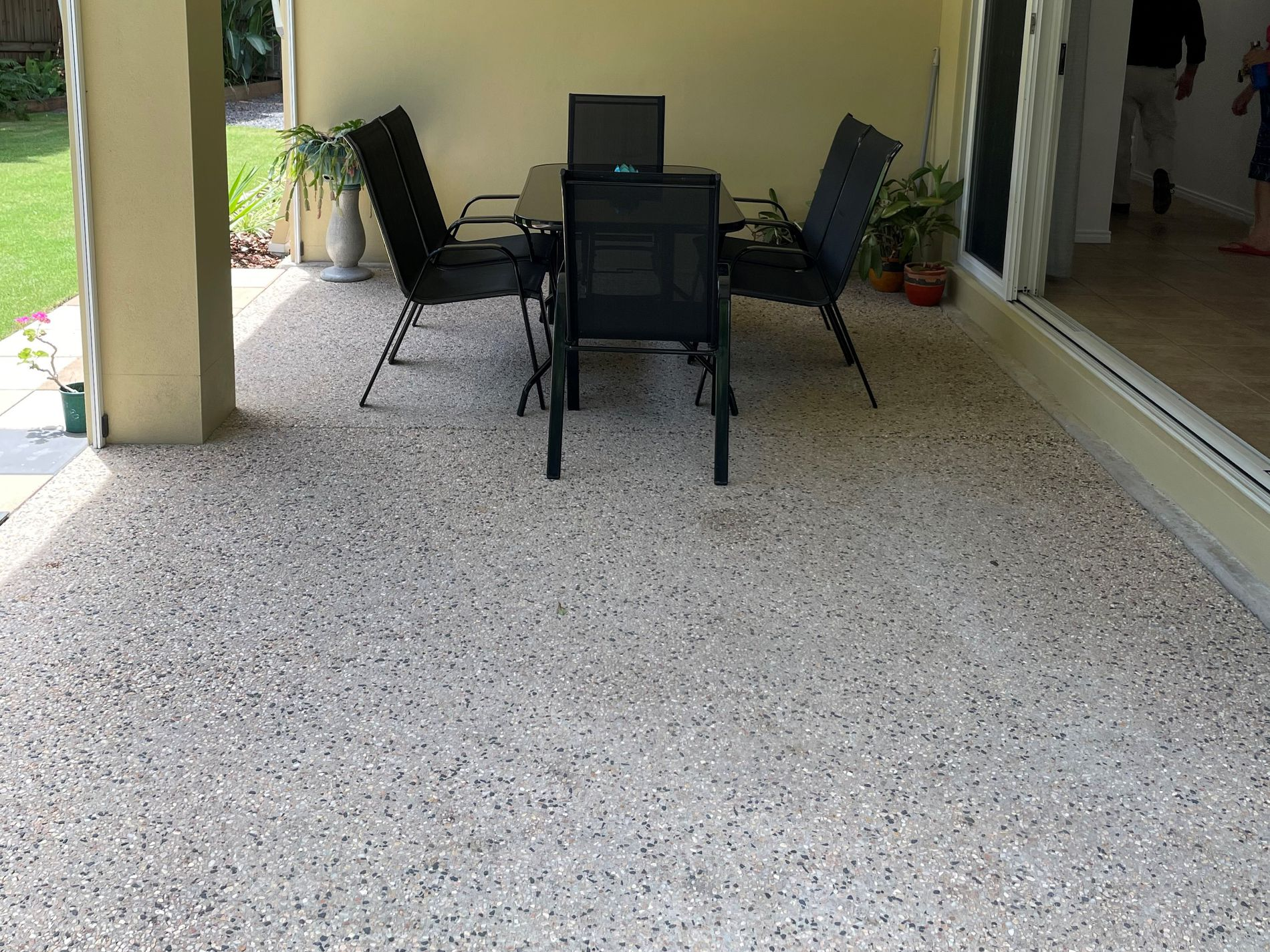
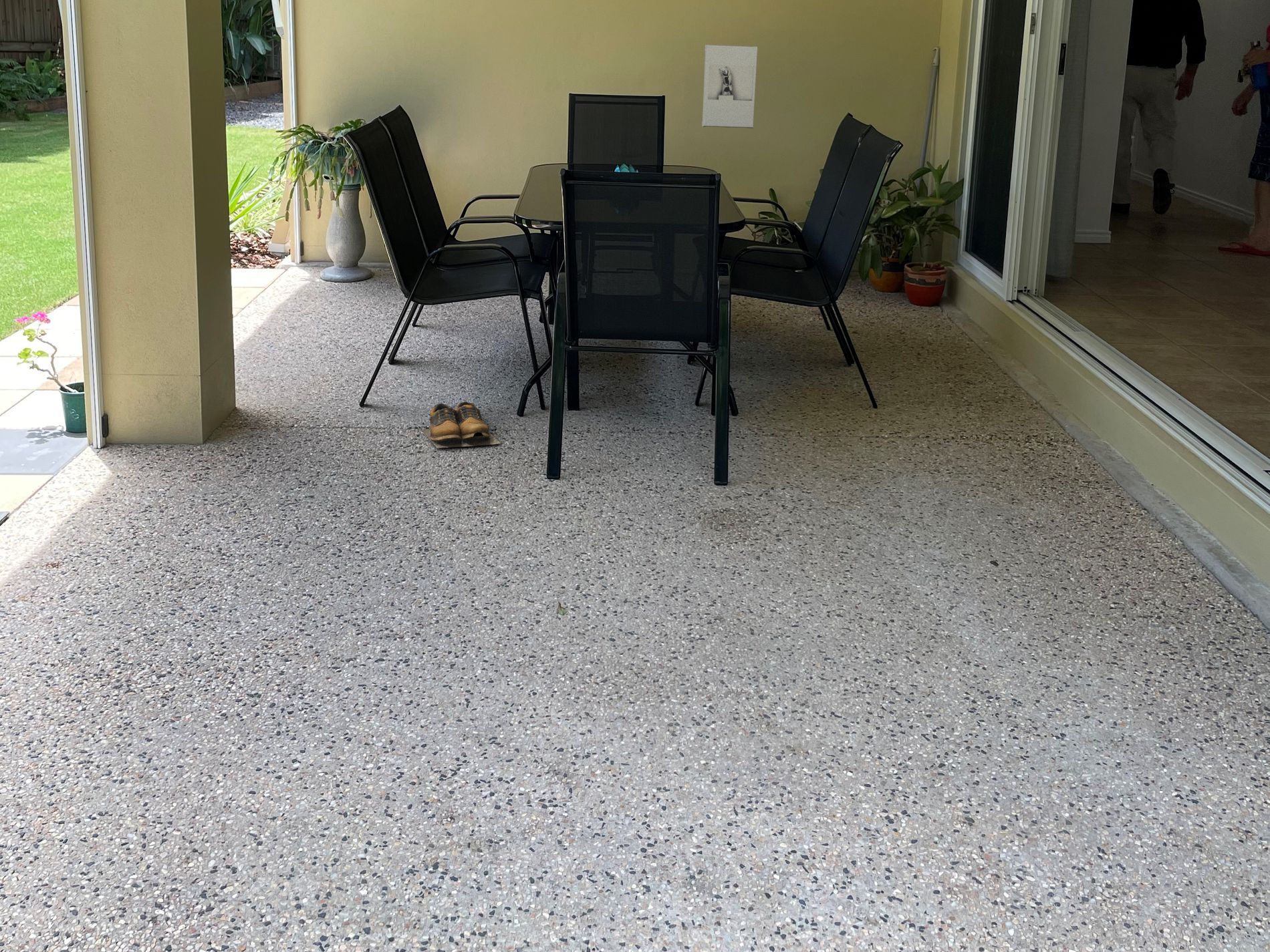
+ wall sculpture (729, 86)
+ shoes (459, 422)
